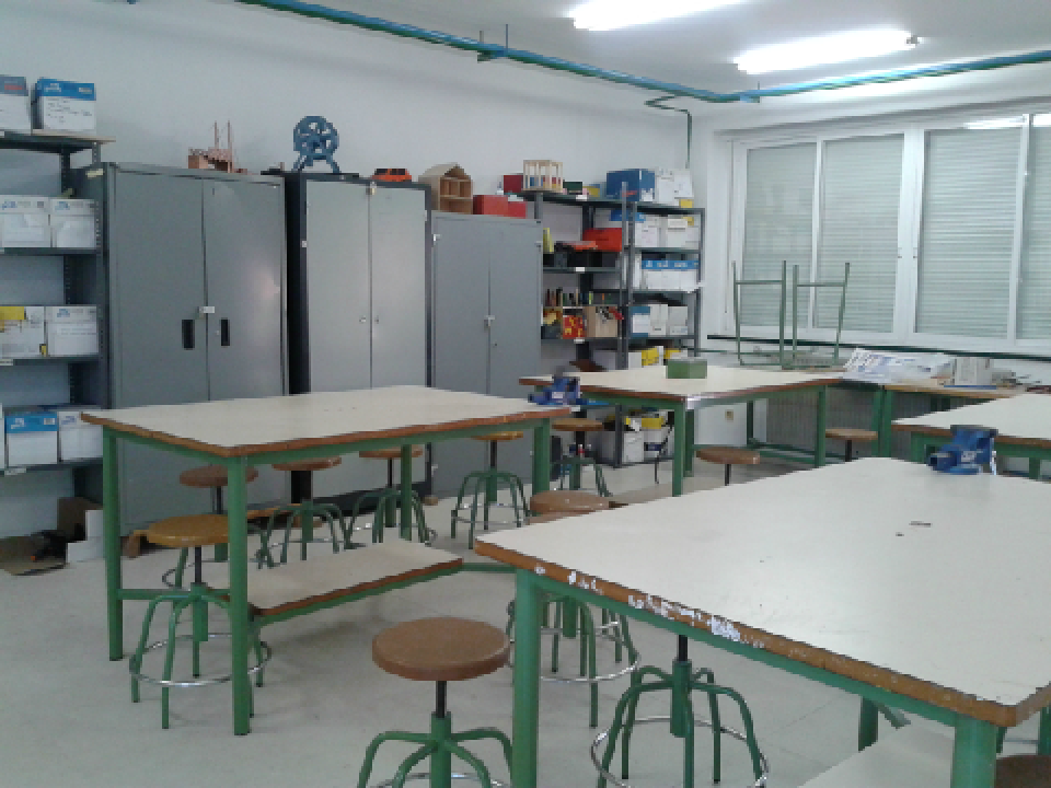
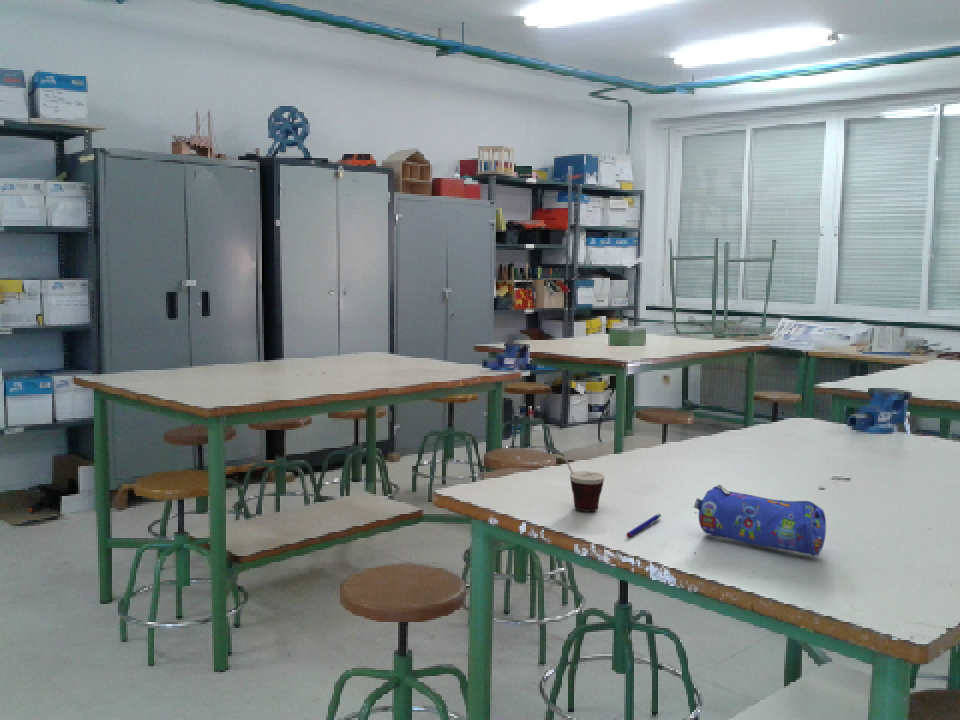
+ pencil case (760, 518)
+ cup (573, 478)
+ pen (644, 524)
